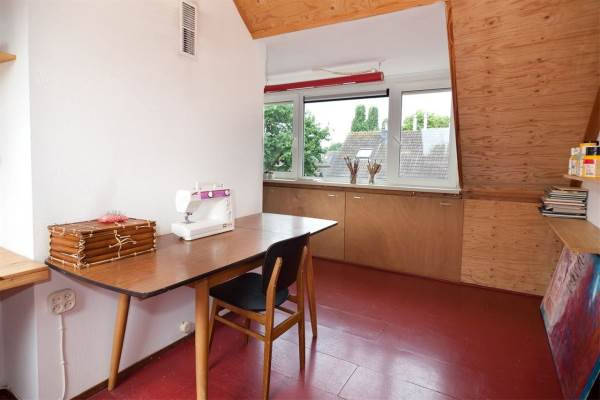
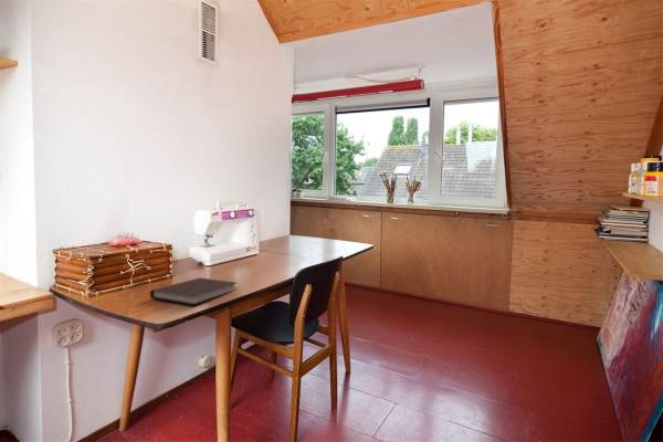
+ notebook (196, 290)
